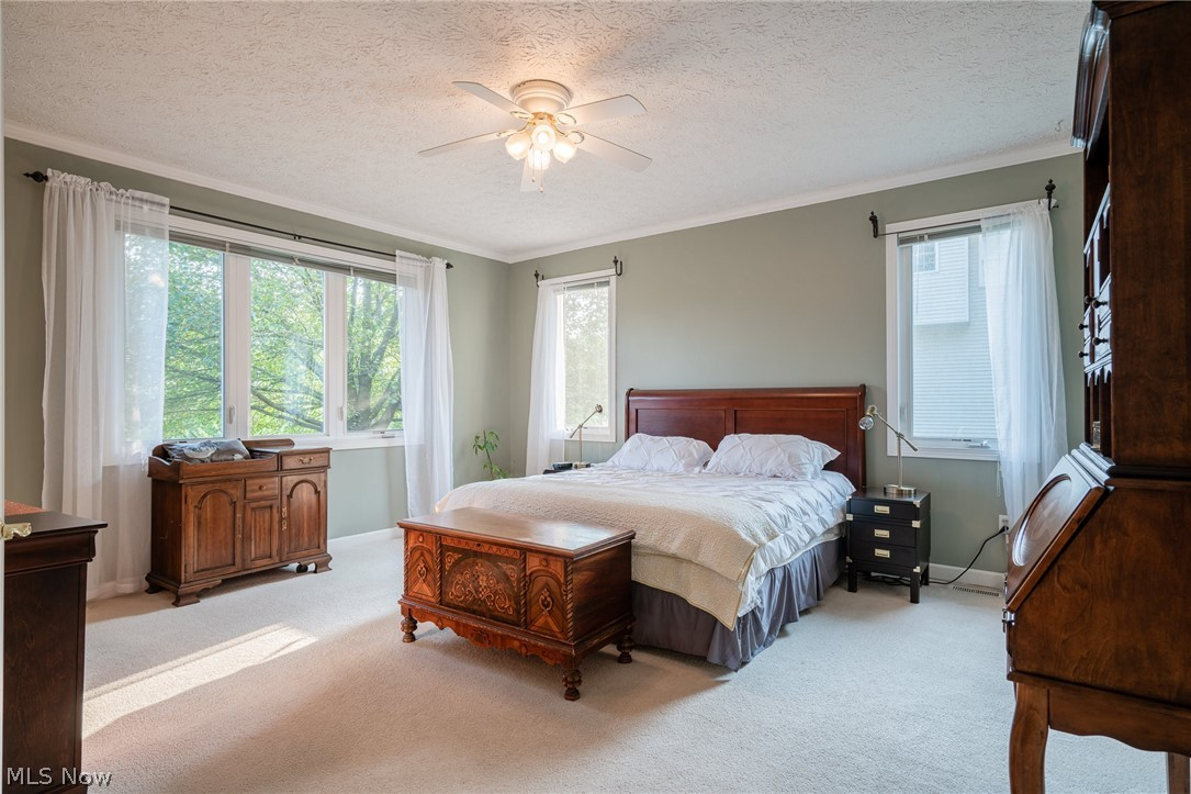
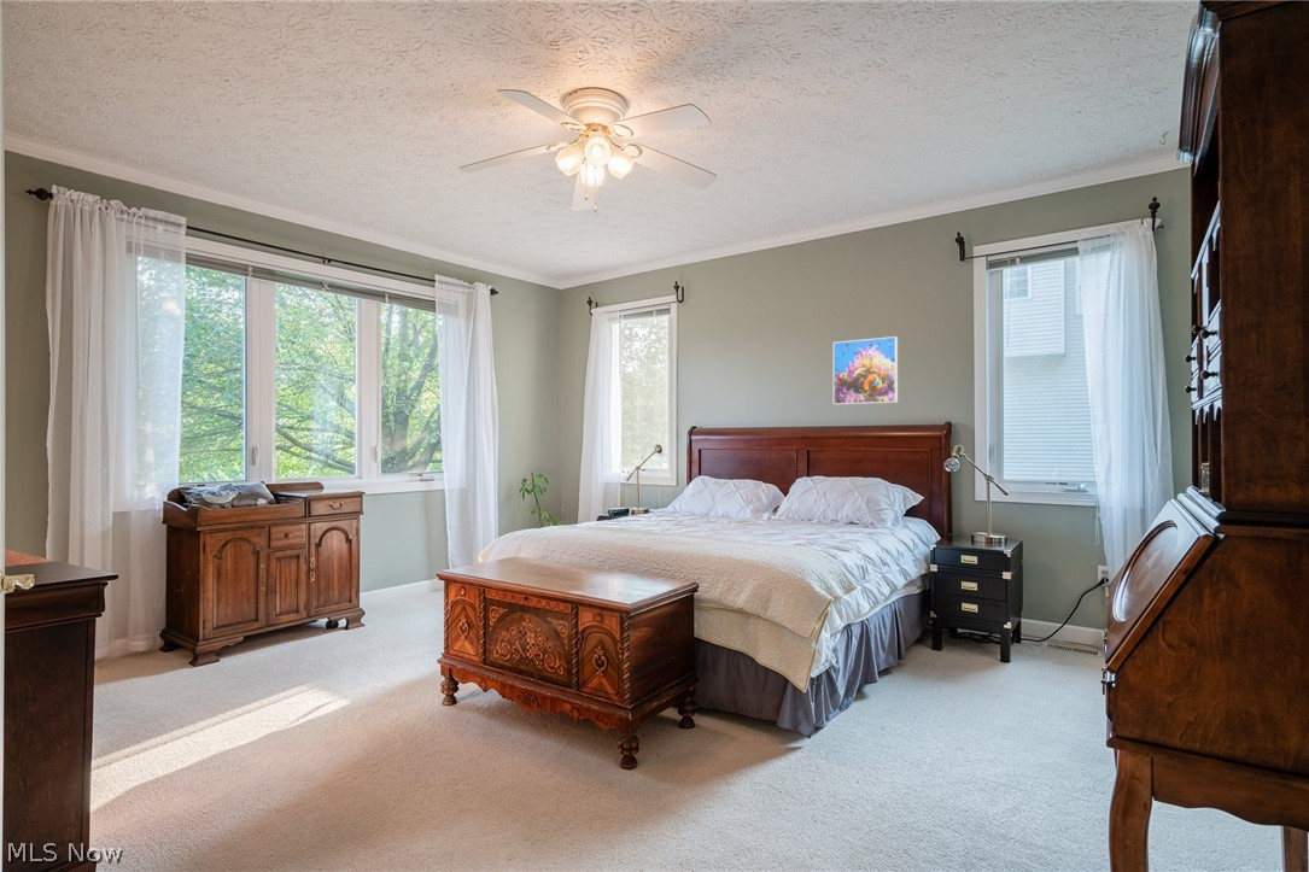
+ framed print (864, 371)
